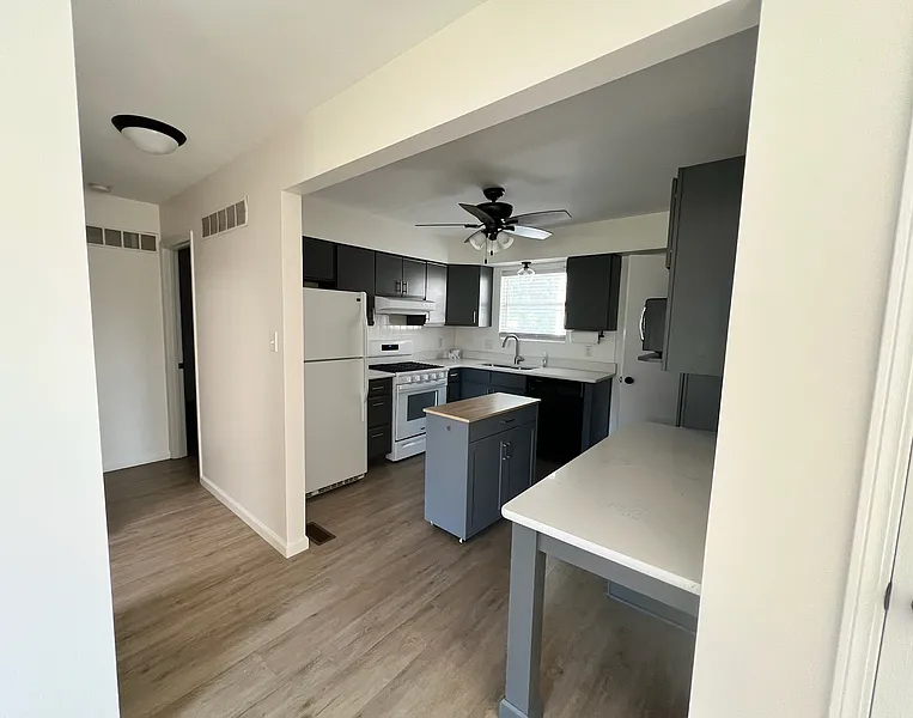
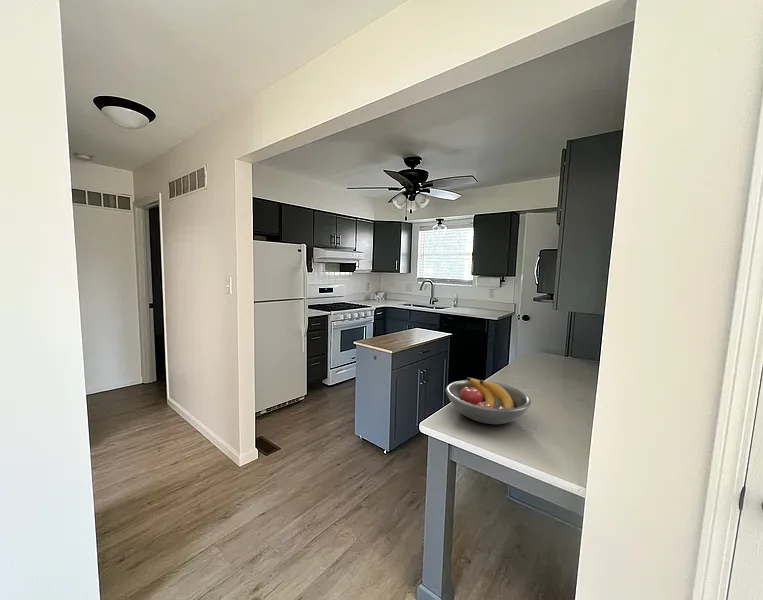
+ fruit bowl (486, 401)
